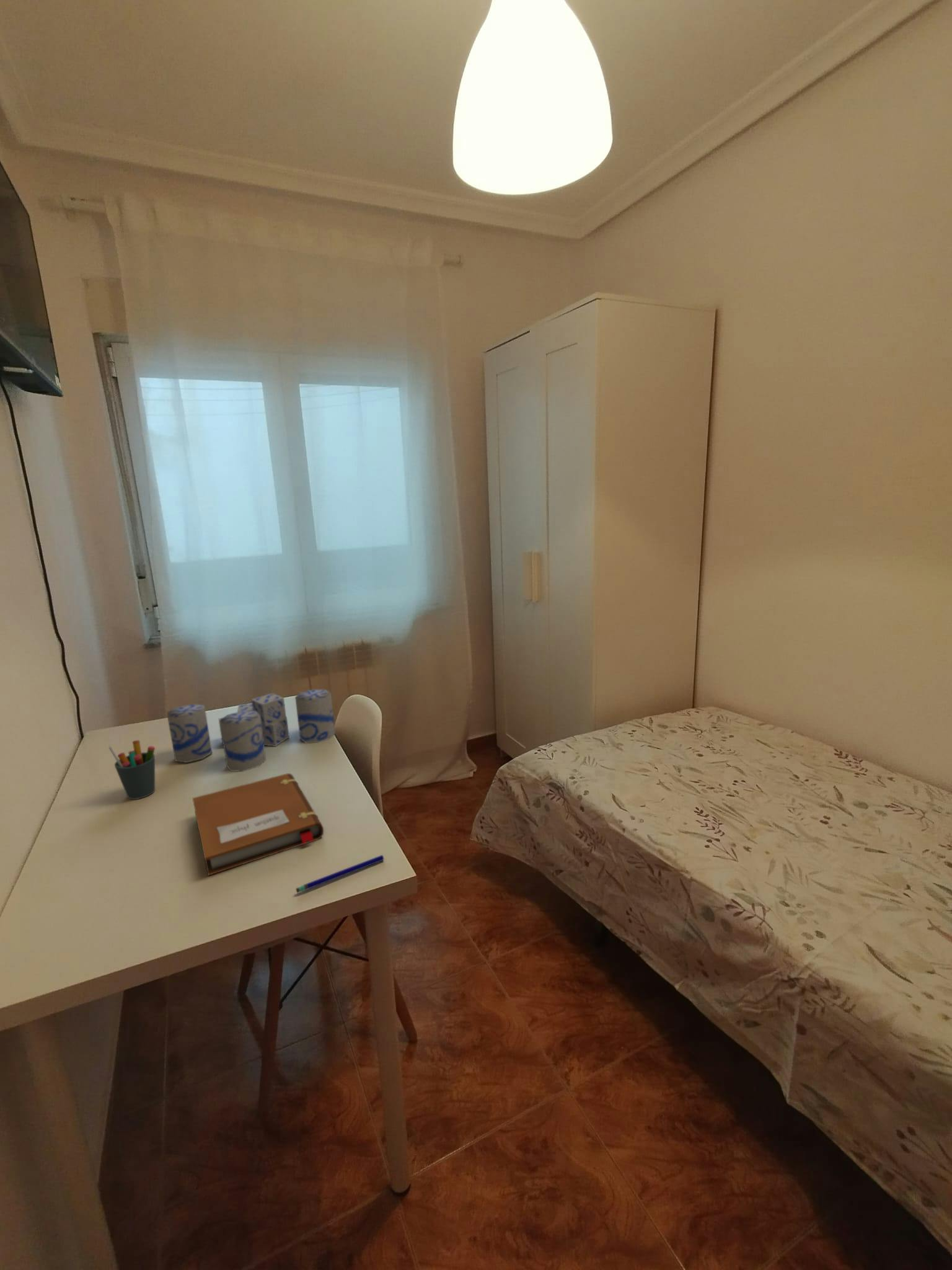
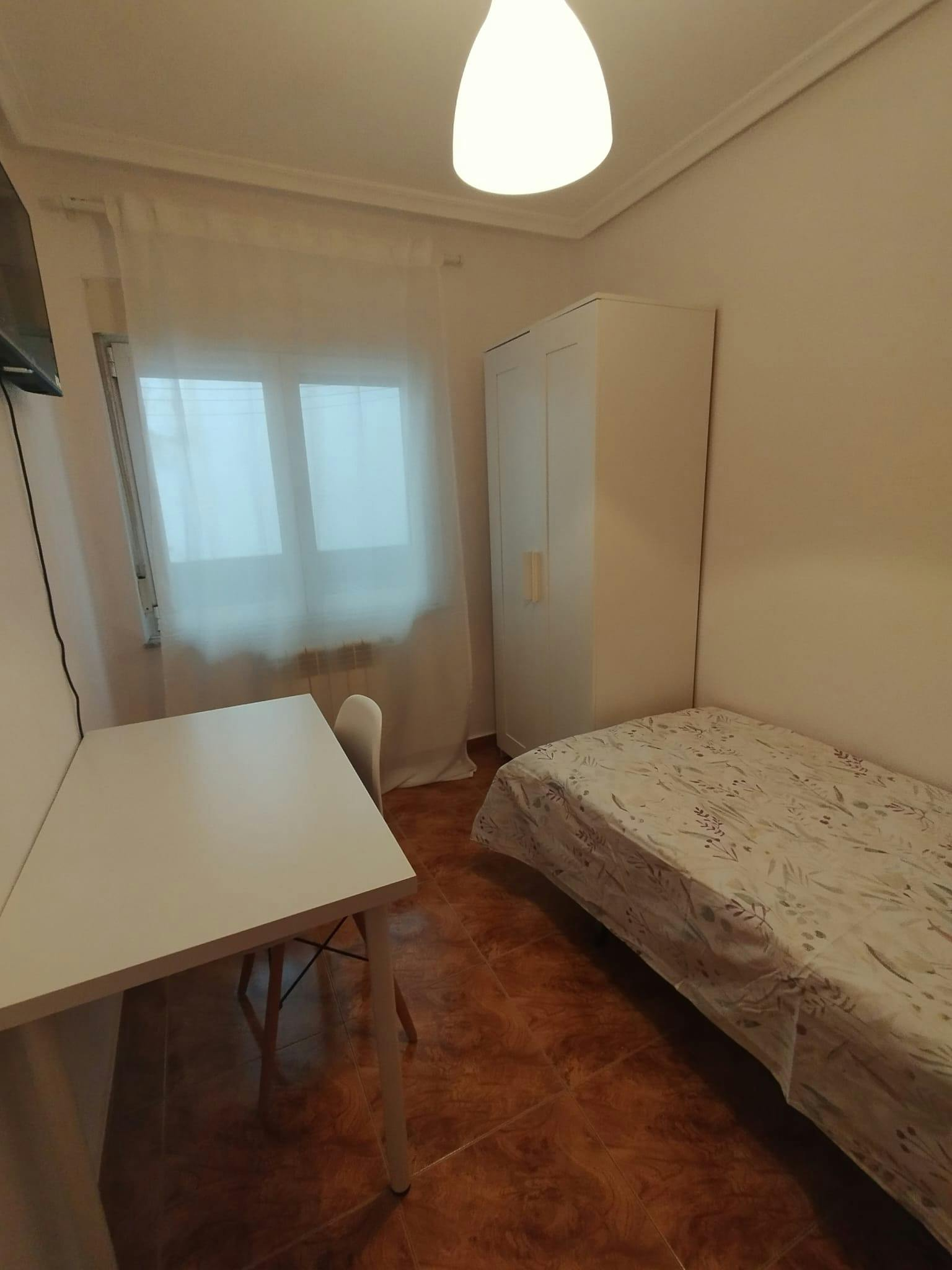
- candle (253, 724)
- pen (341, 873)
- notebook (257, 819)
- pen holder (136, 767)
